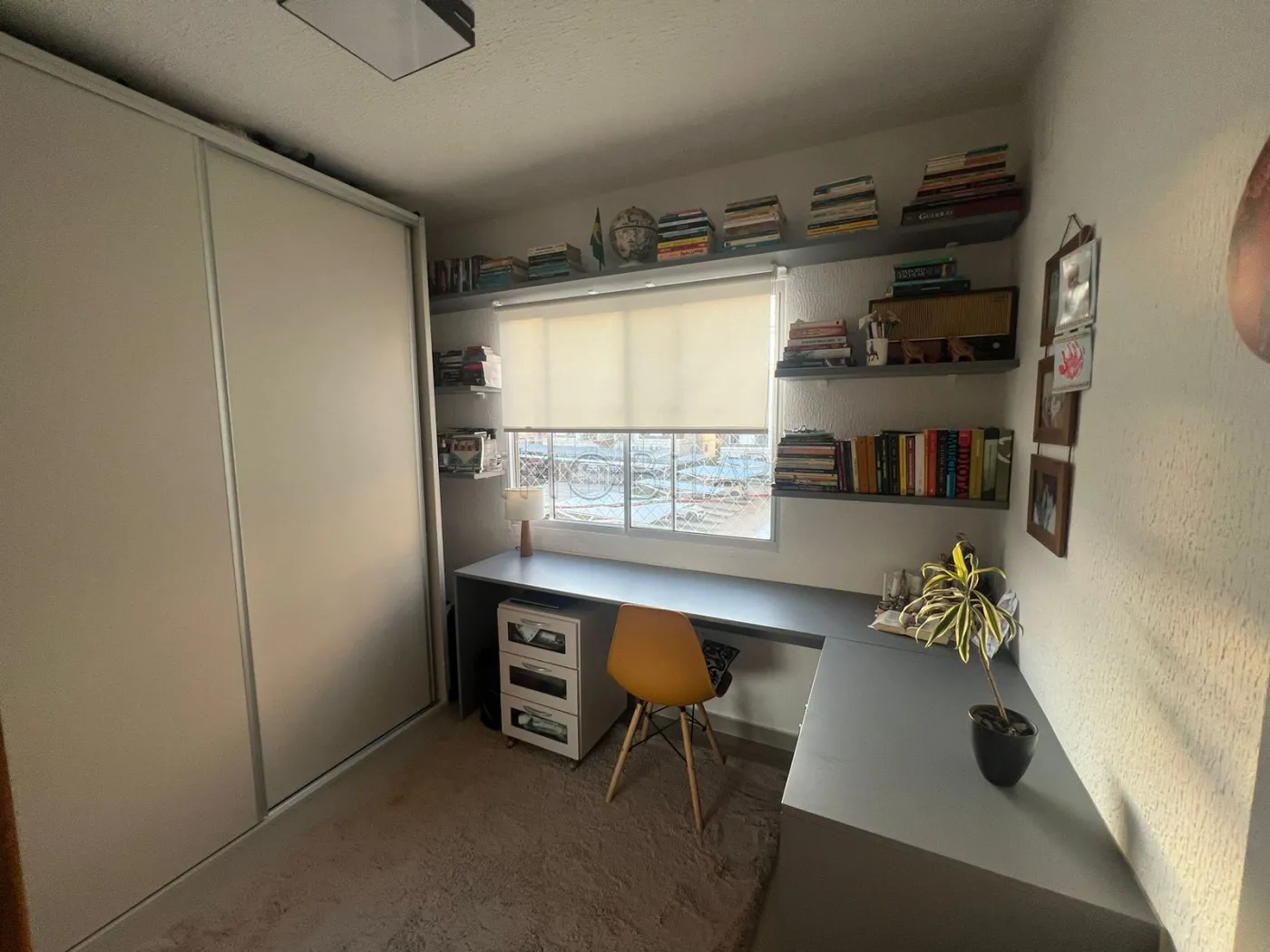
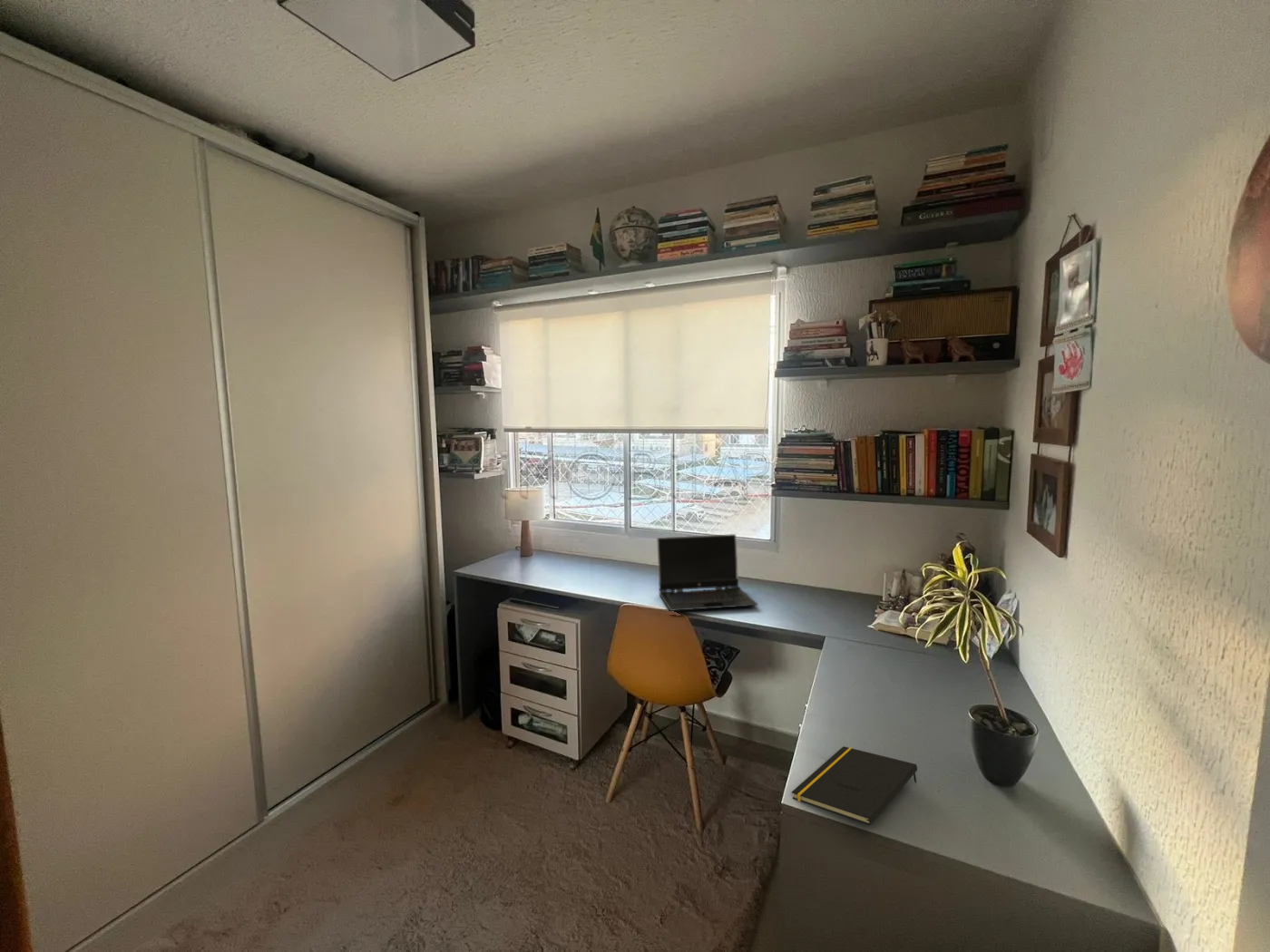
+ notepad (855, 781)
+ laptop computer (705, 571)
